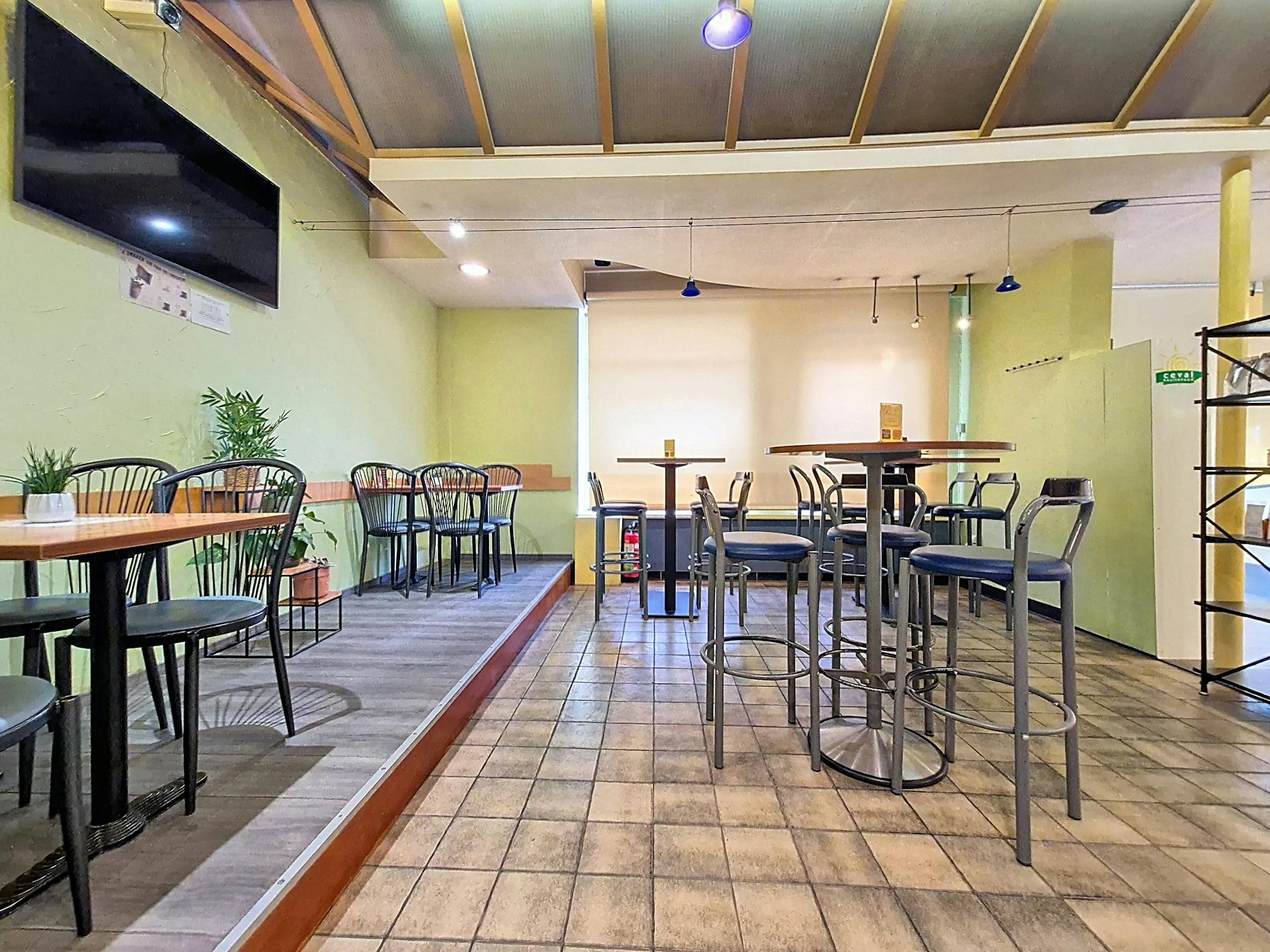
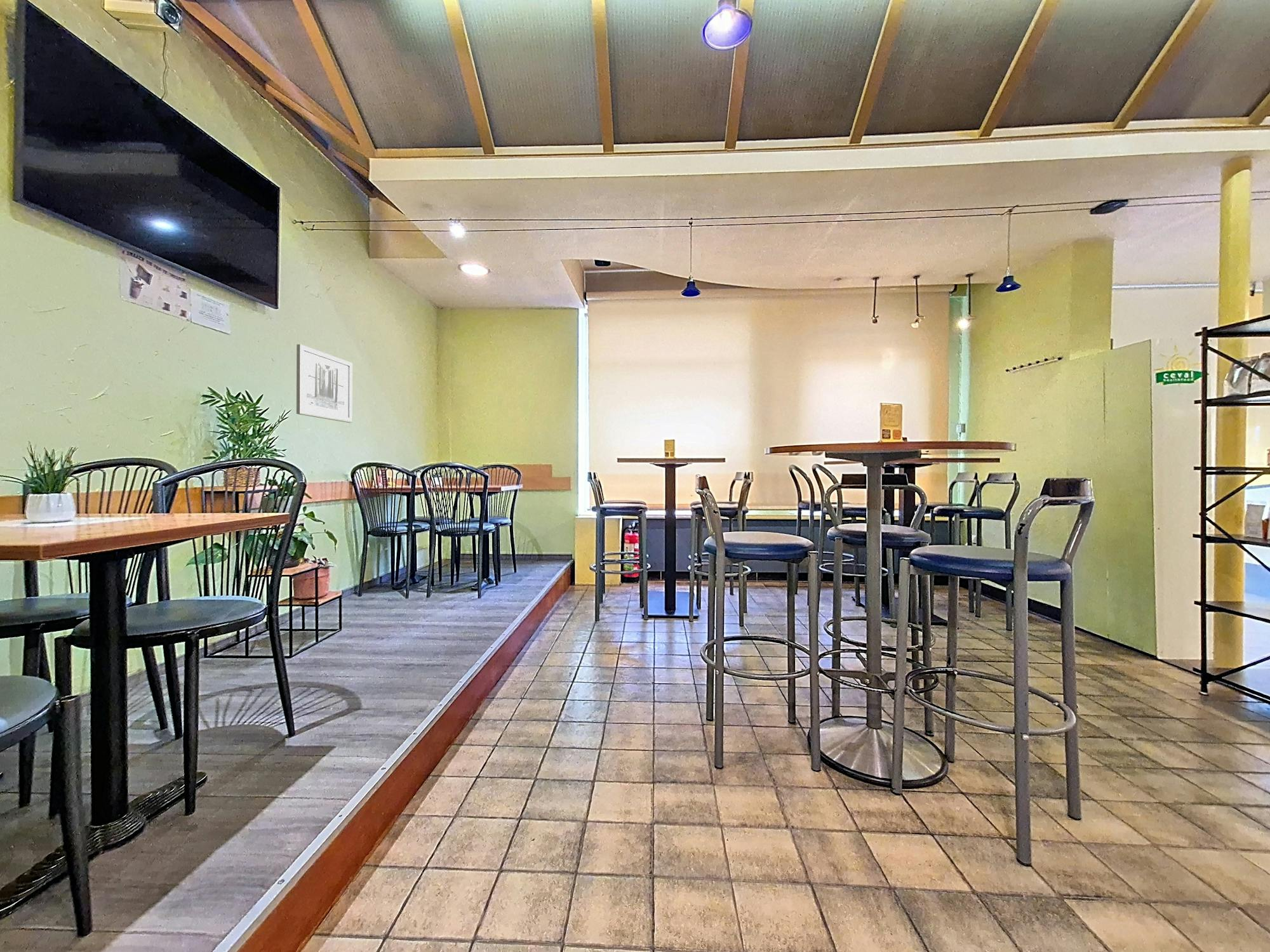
+ wall art (326, 387)
